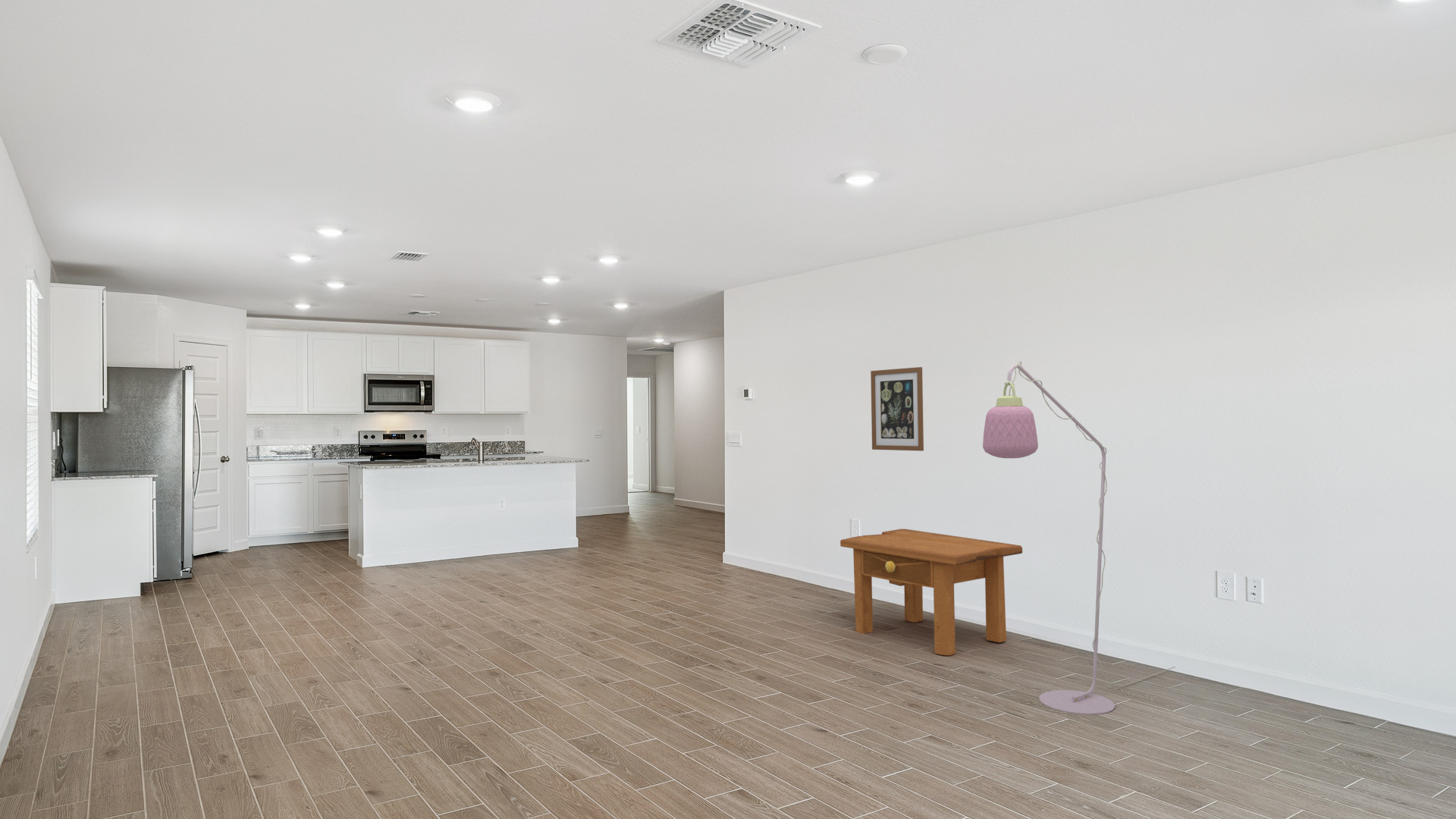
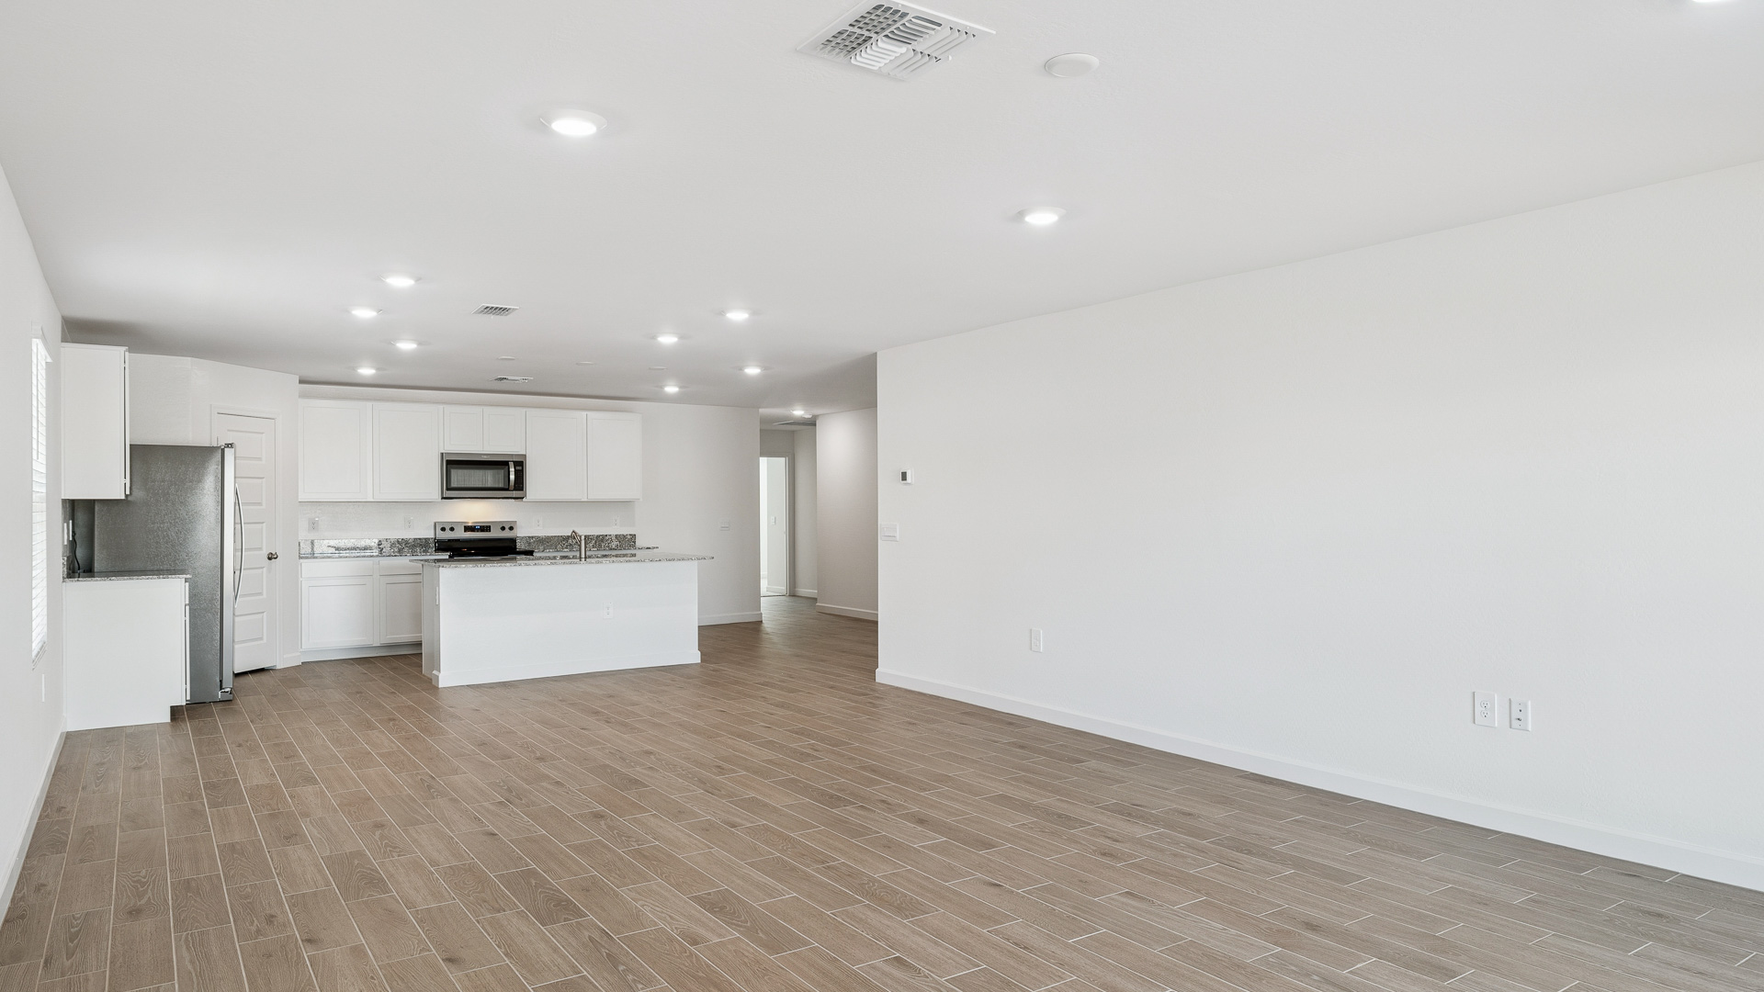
- wall art (896, 410)
- side table (925, 586)
- floor lamp (1098, 530)
